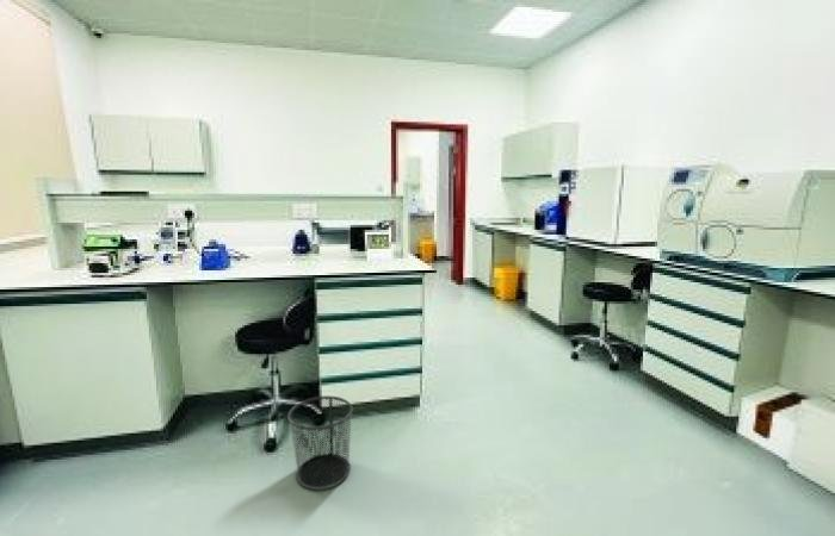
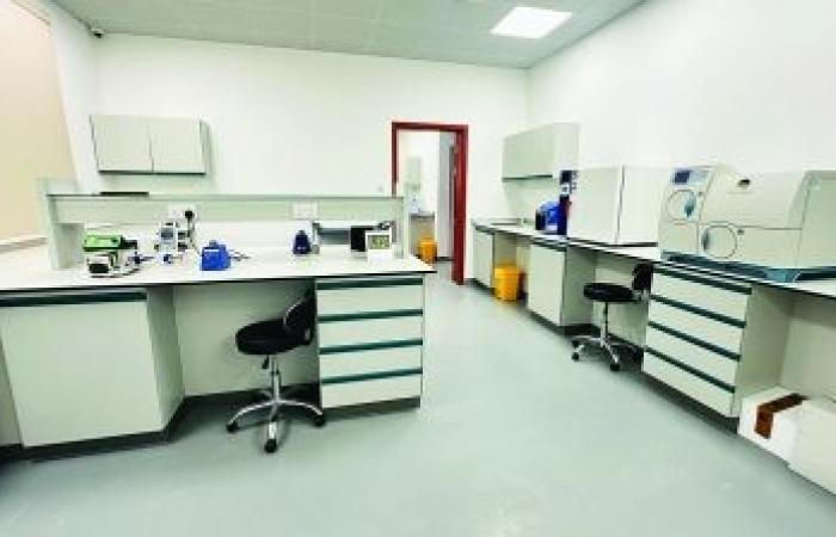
- waste bin (322, 441)
